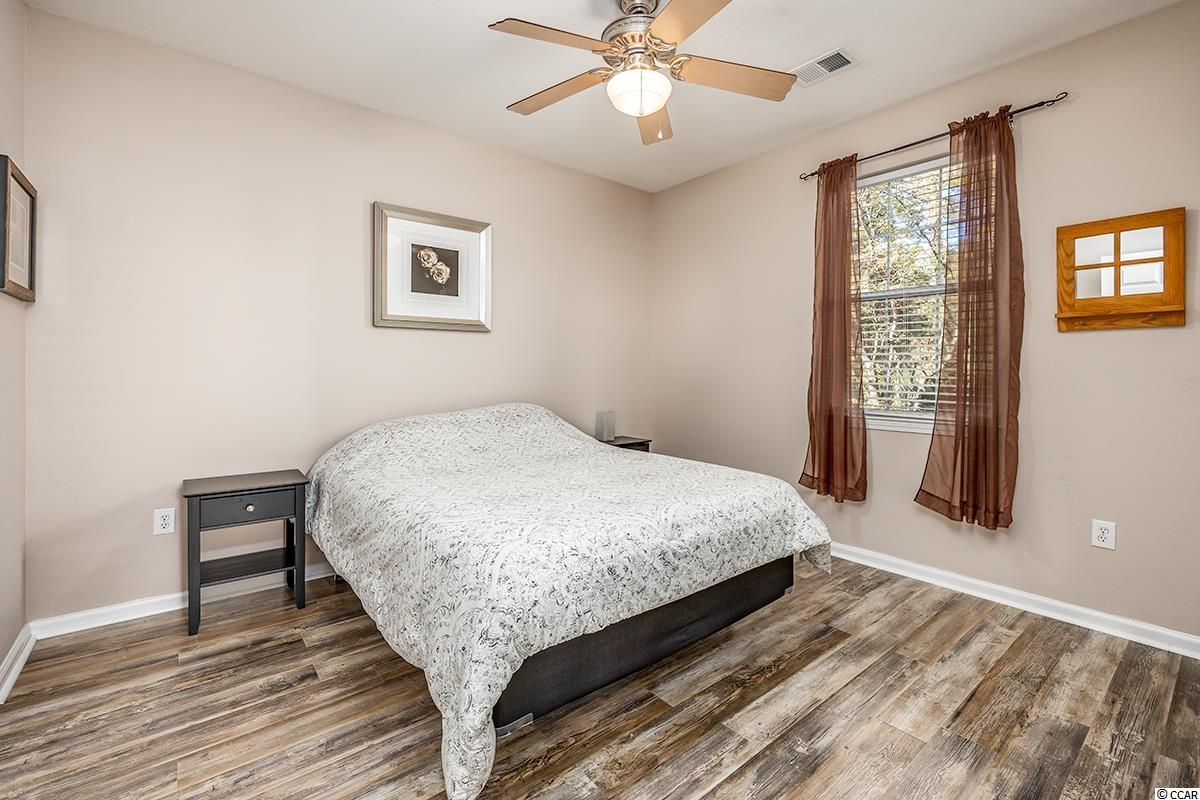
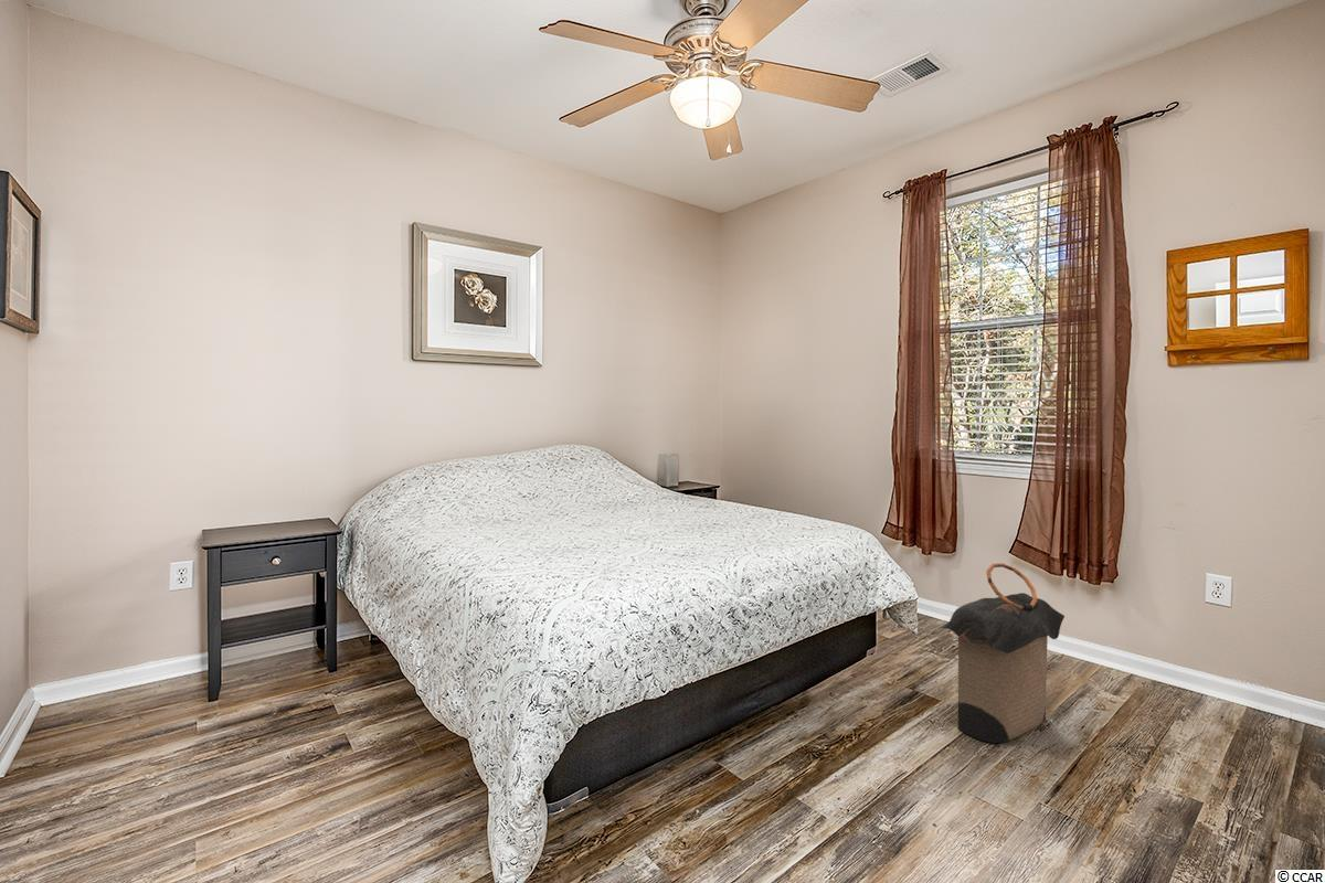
+ laundry hamper (1005, 647)
